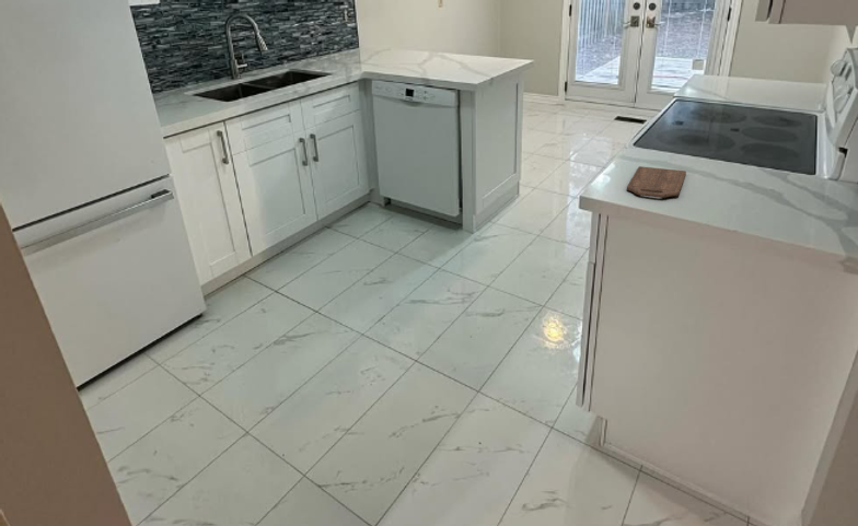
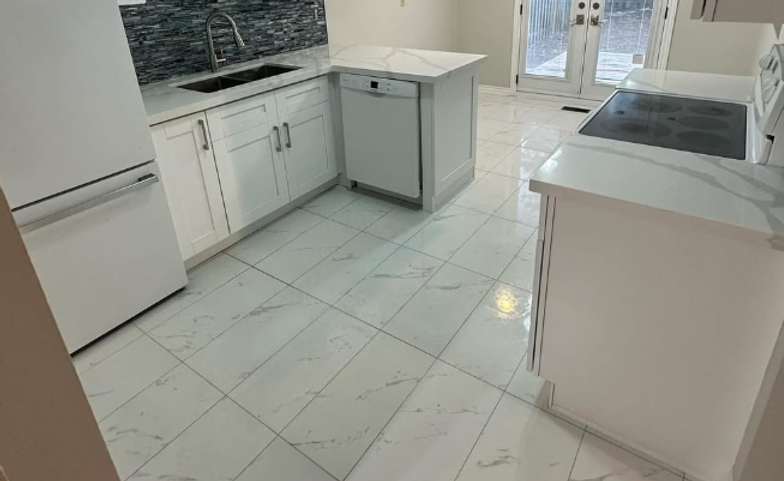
- cutting board (656, 182)
